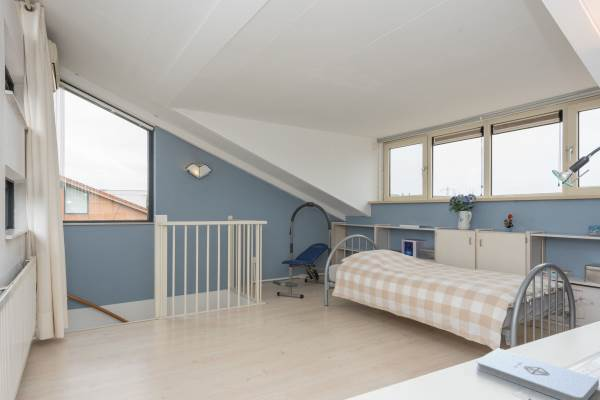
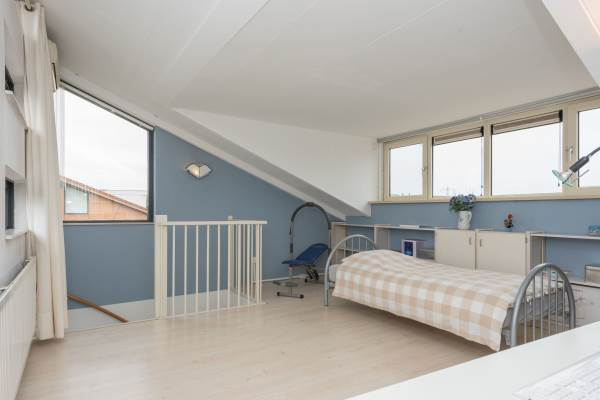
- notepad (533, 373)
